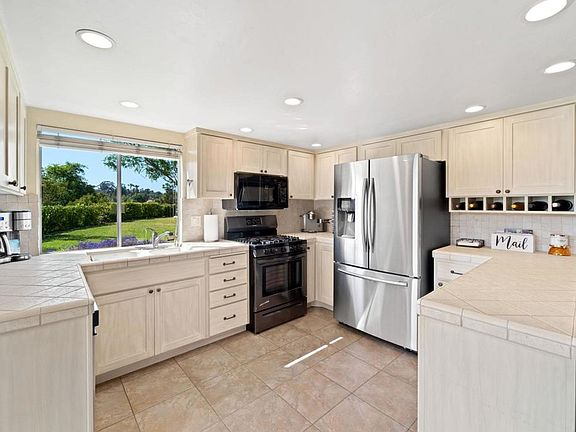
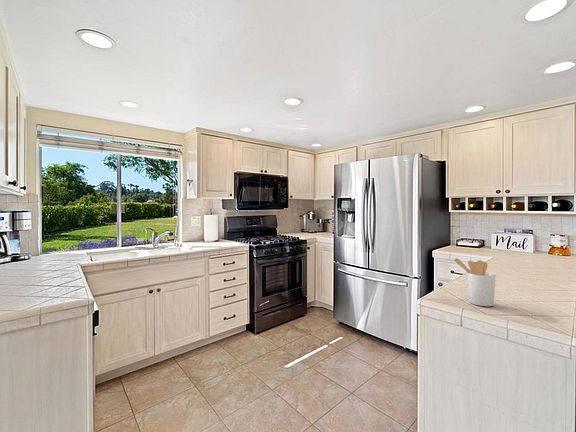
+ utensil holder (473, 280)
